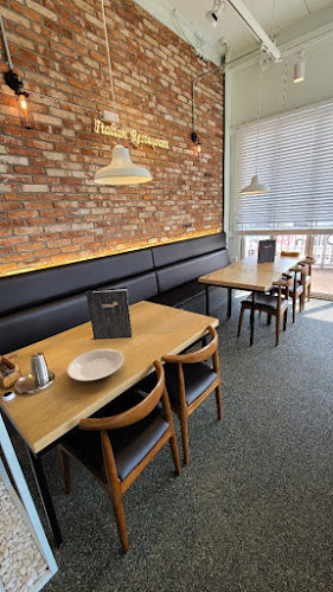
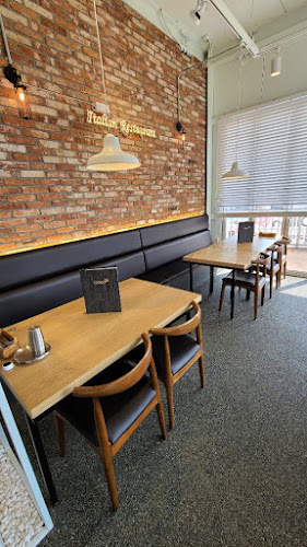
- plate (96, 366)
